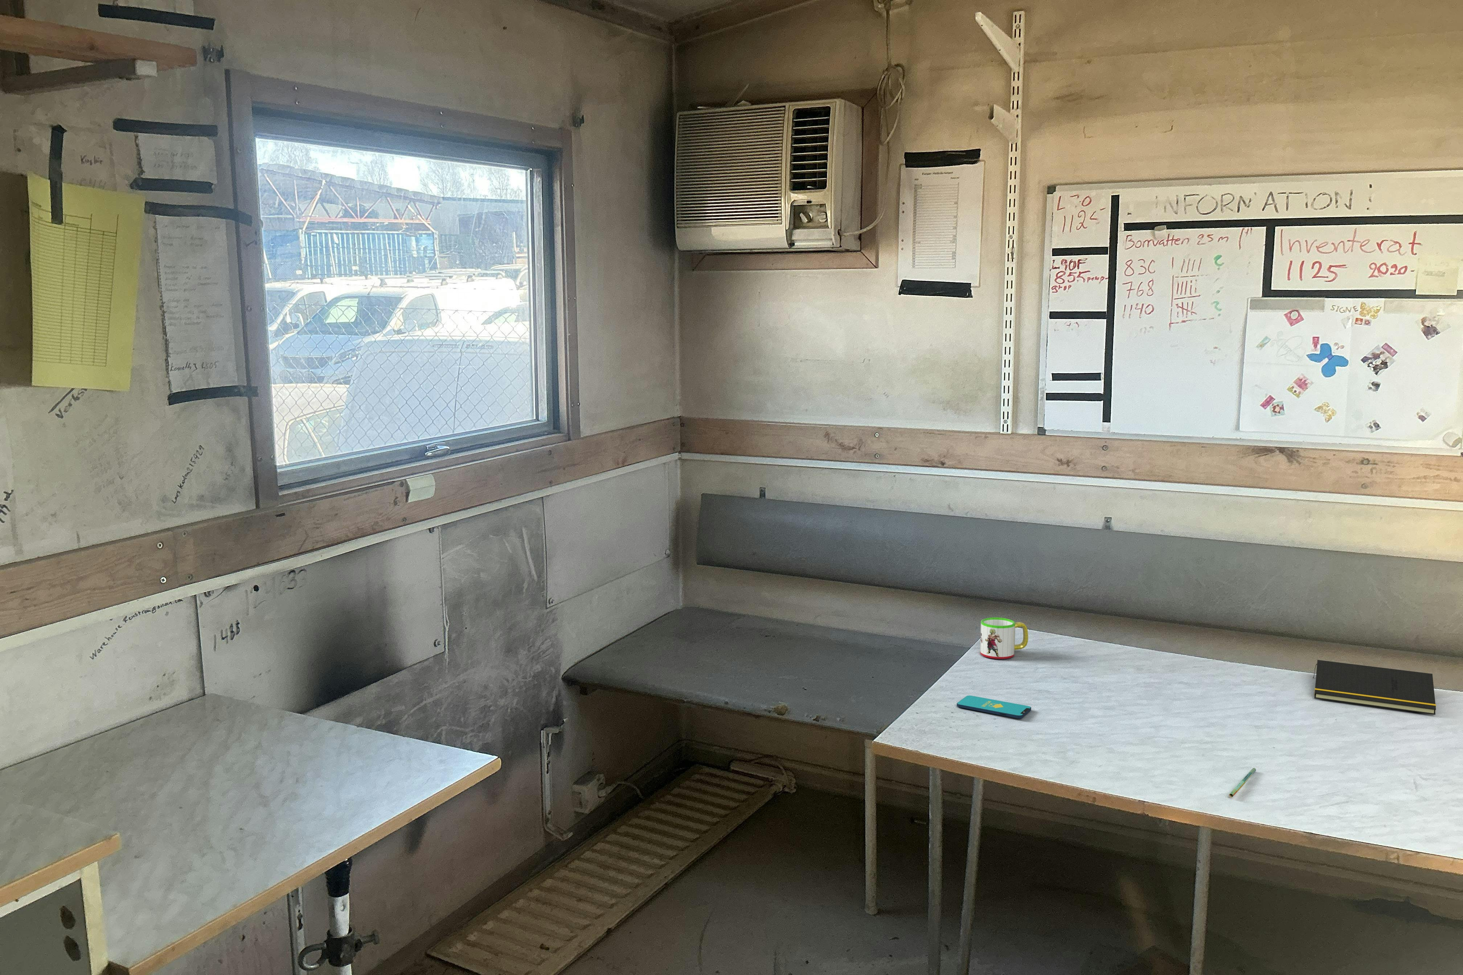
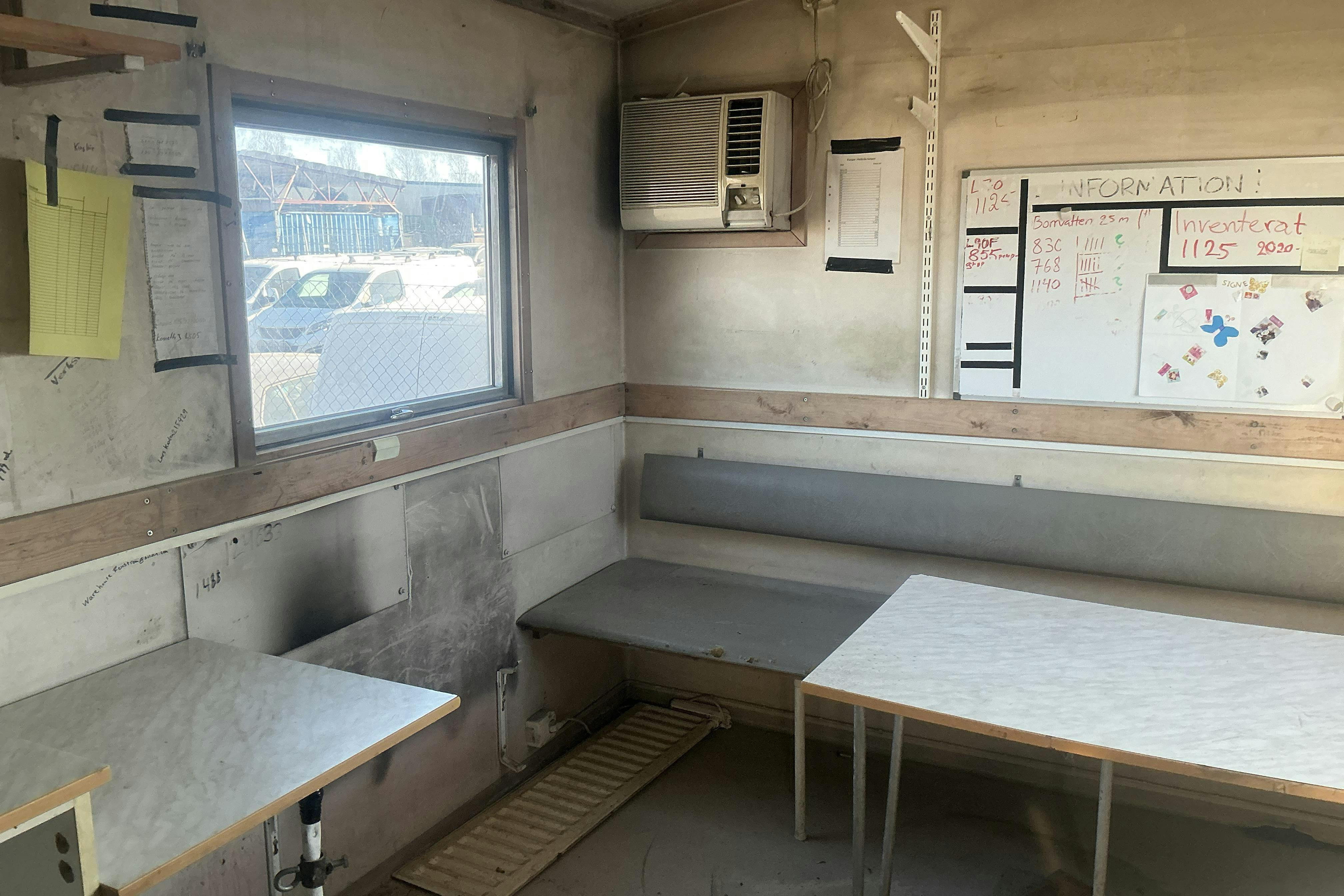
- mug (1004, 638)
- smartphone (994, 706)
- pen (1243, 782)
- notepad (1374, 686)
